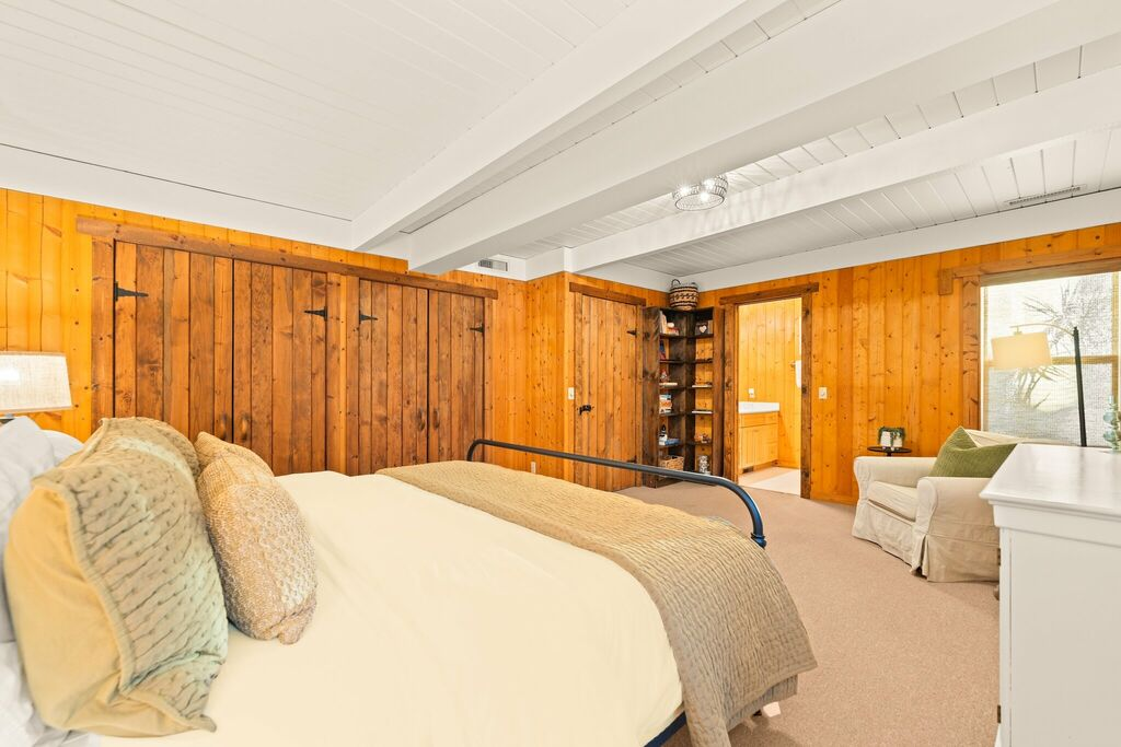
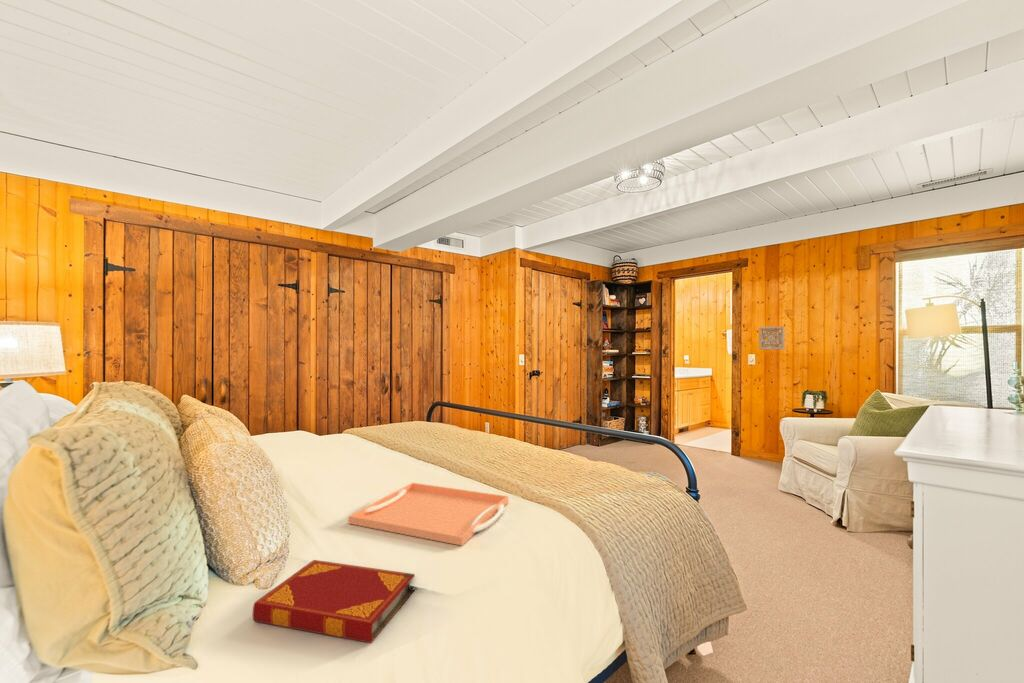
+ wall ornament (772, 338)
+ hardback book (338, 596)
+ serving tray (433, 509)
